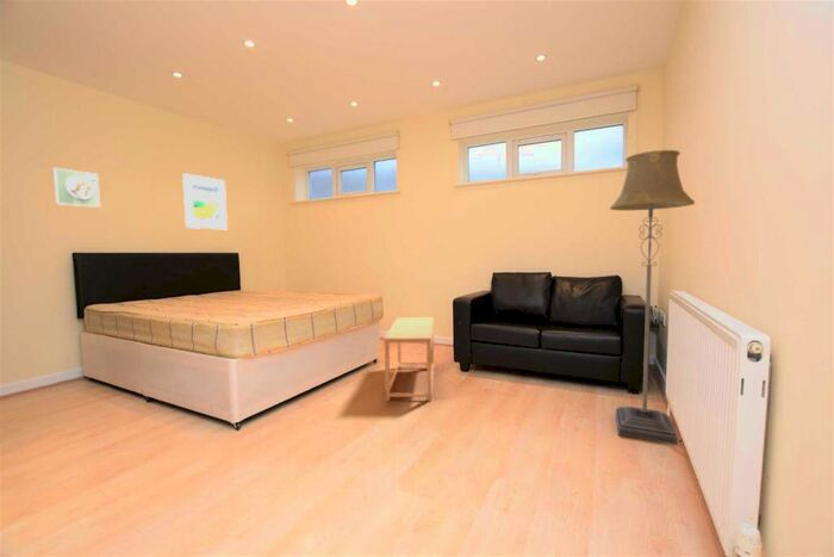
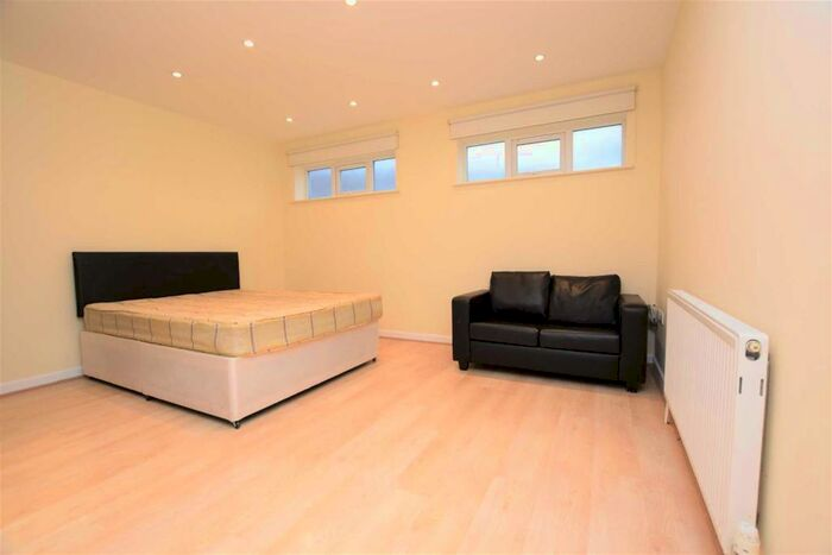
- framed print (77, 187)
- side table (412, 361)
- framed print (206, 203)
- floor lamp (647, 296)
